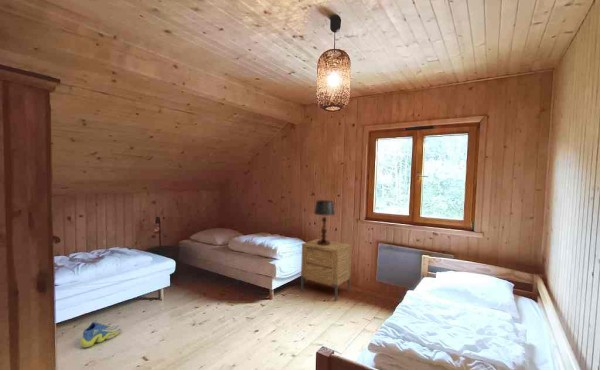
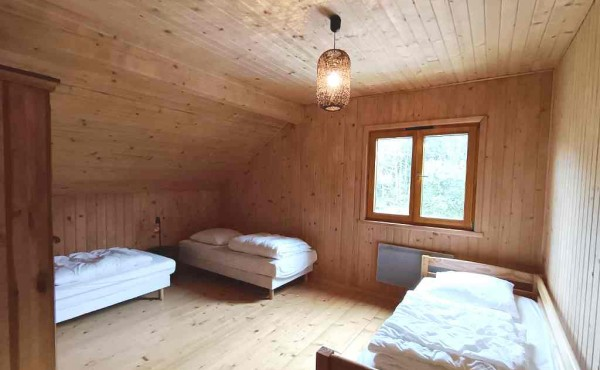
- nightstand (326, 267)
- table lamp (324, 222)
- sneaker (102, 329)
